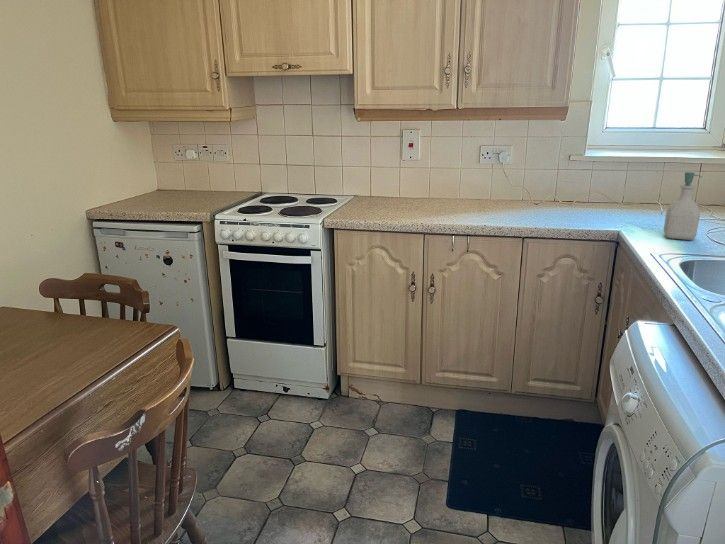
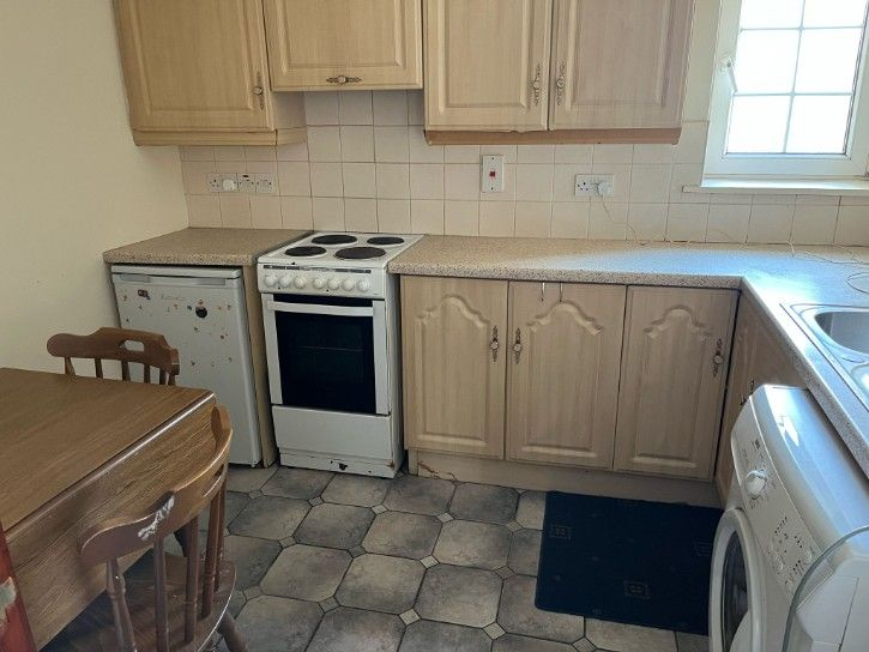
- soap bottle (684, 205)
